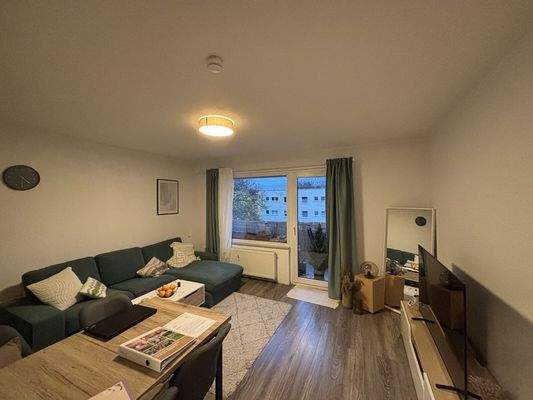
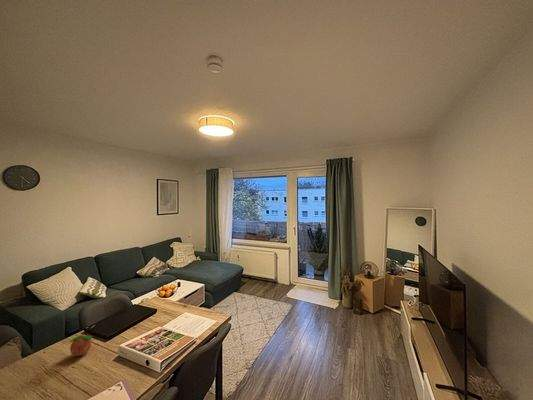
+ fruit (81, 344)
